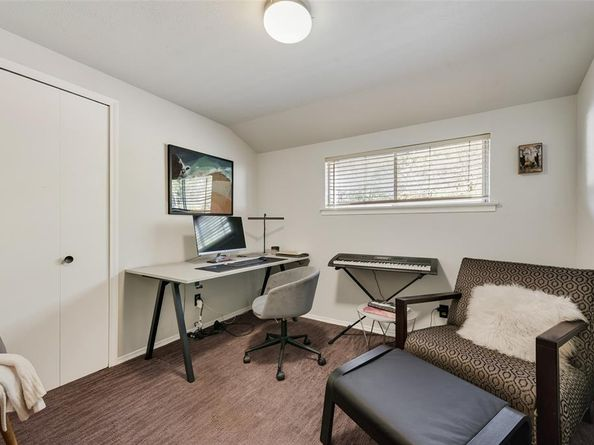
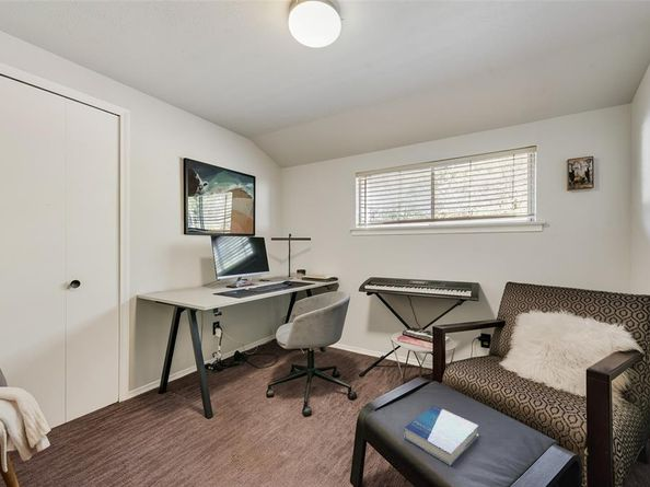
+ book (441, 431)
